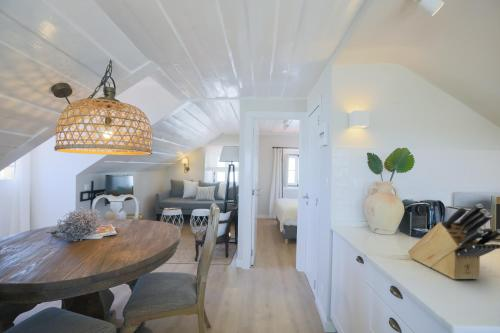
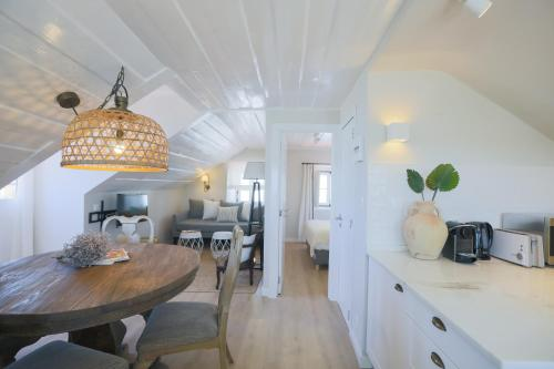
- knife block (448, 235)
